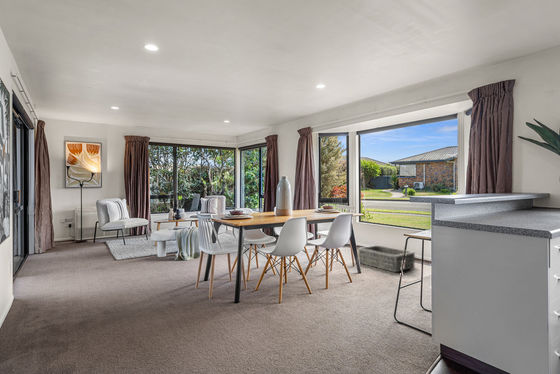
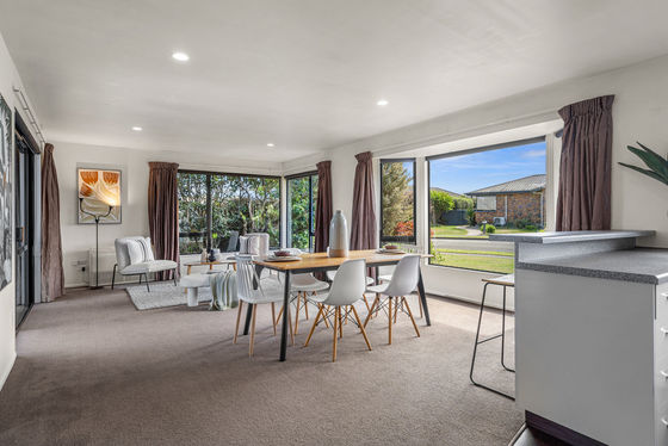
- basket (385, 257)
